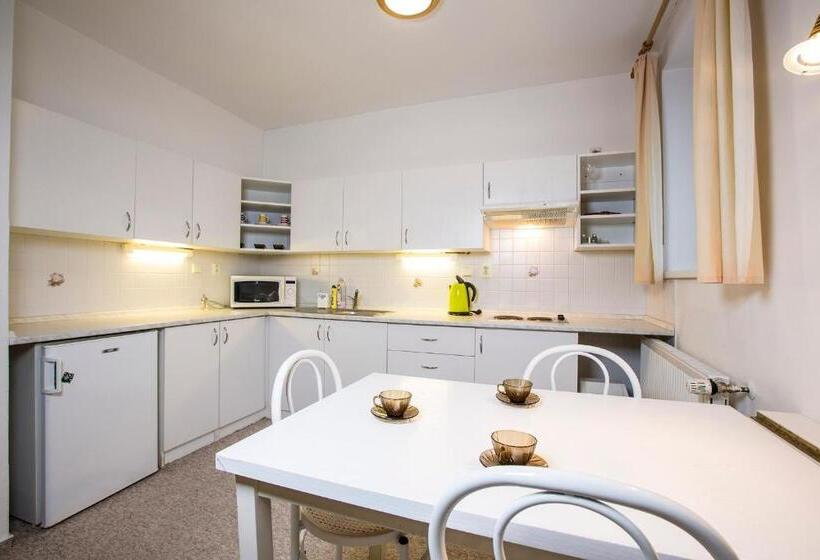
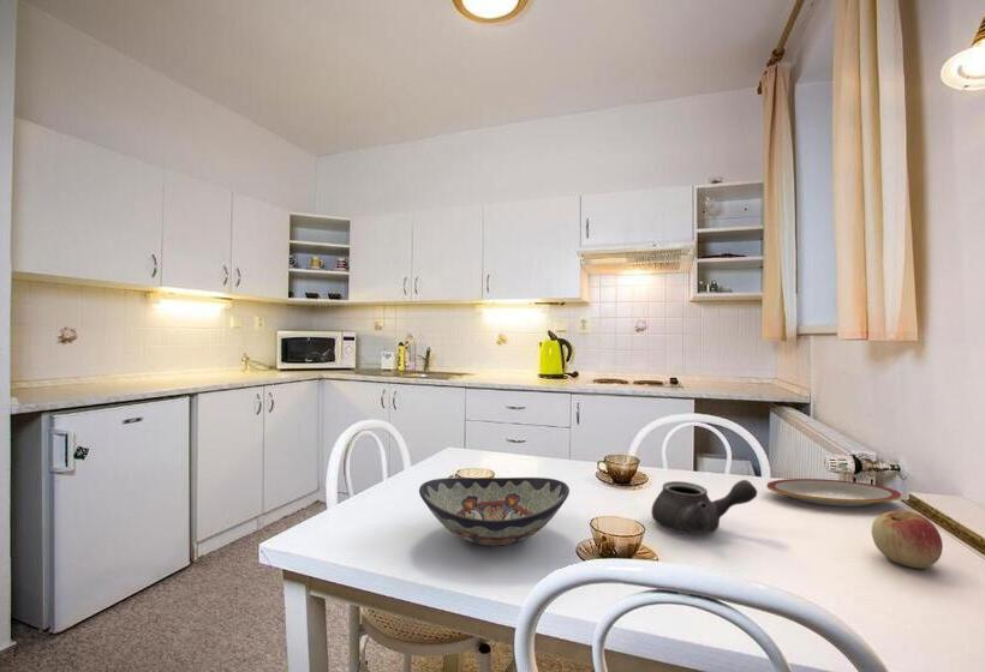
+ apple (906, 538)
+ decorative bowl (494, 510)
+ teapot (704, 503)
+ plate (831, 493)
